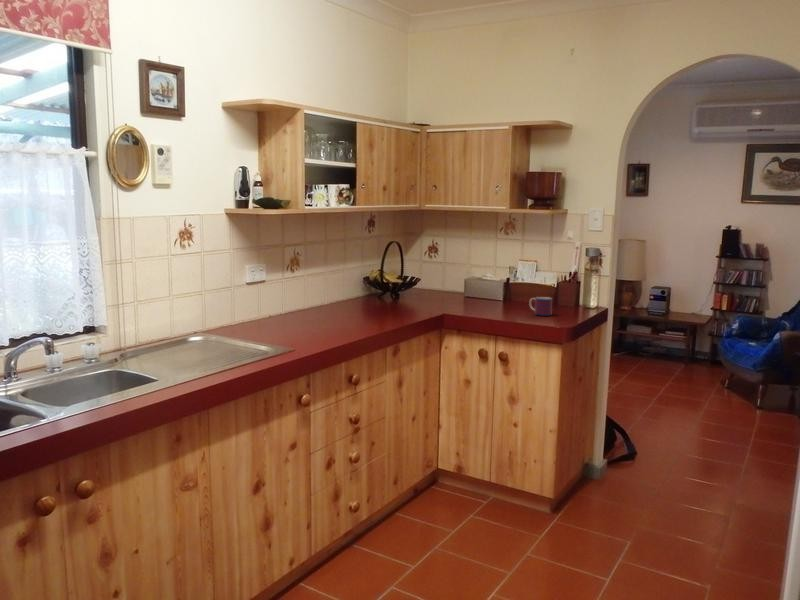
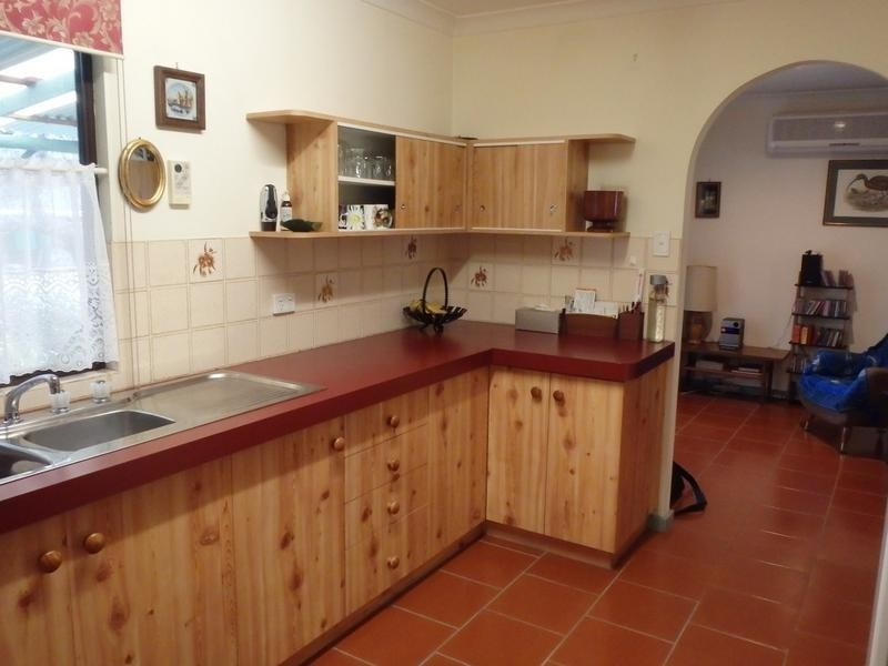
- mug (539, 305)
